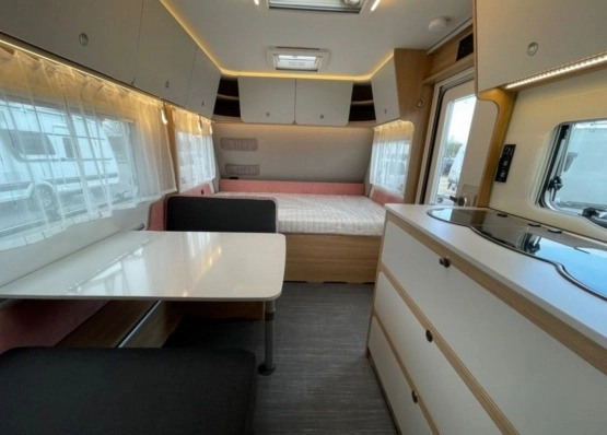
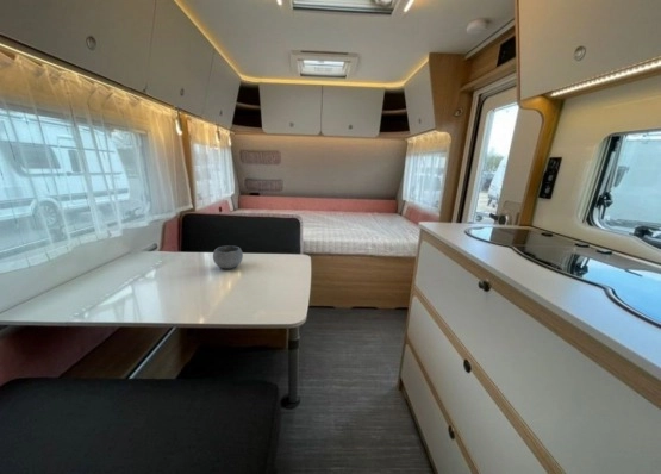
+ bowl (227, 257)
